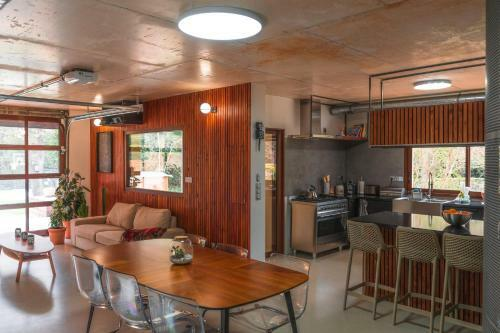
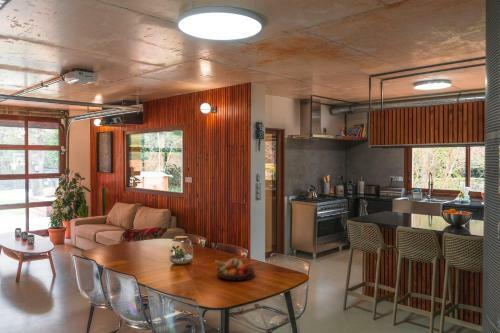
+ fruit bowl (235, 268)
